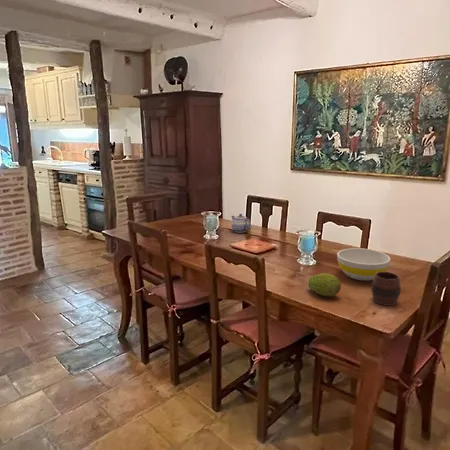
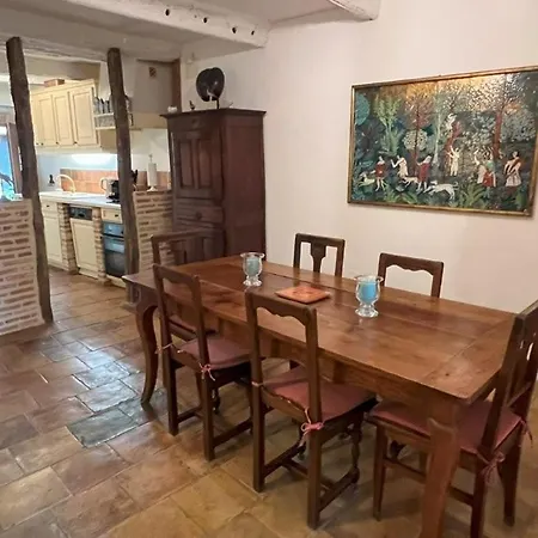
- cup (385, 288)
- teapot (240, 222)
- bowl (362, 265)
- fruit (323, 283)
